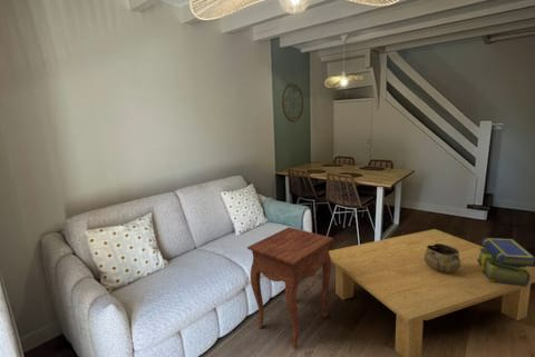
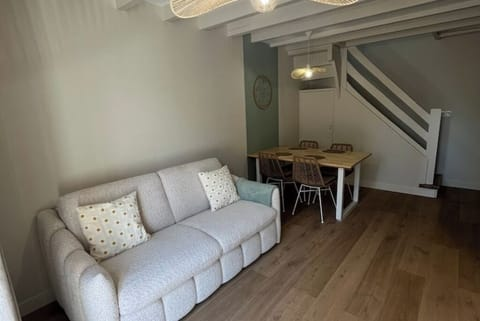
- side table (292, 282)
- coffee table (424, 282)
- decorative bowl (441, 258)
- stack of books (503, 260)
